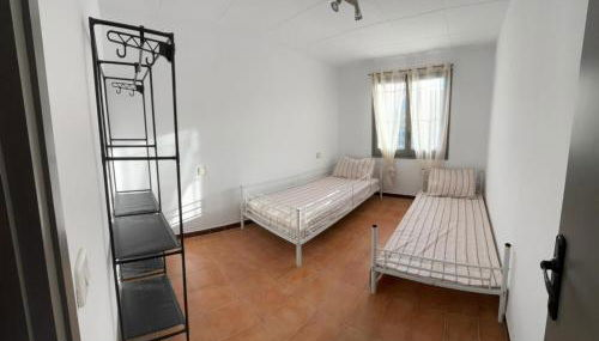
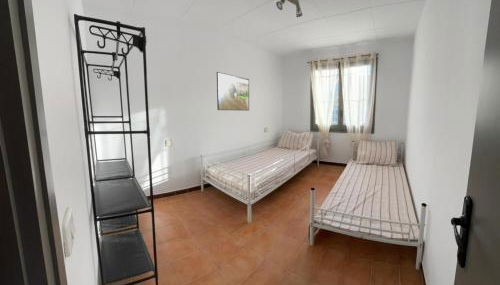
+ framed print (234, 93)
